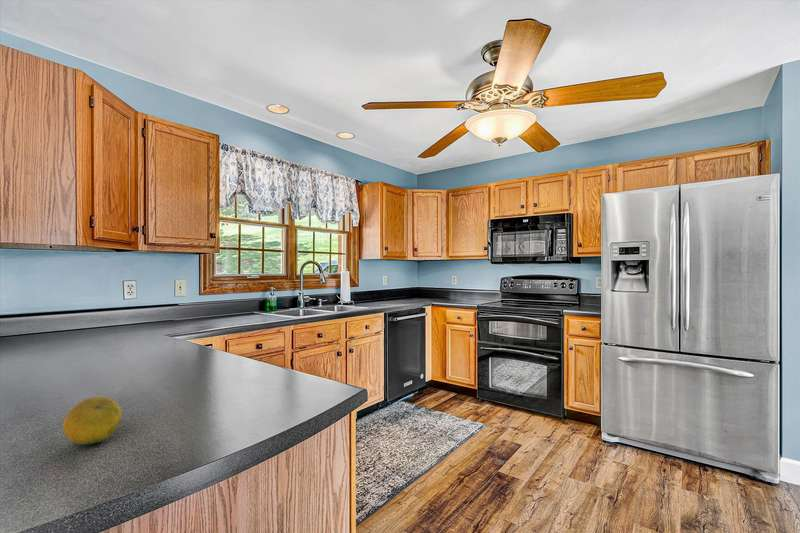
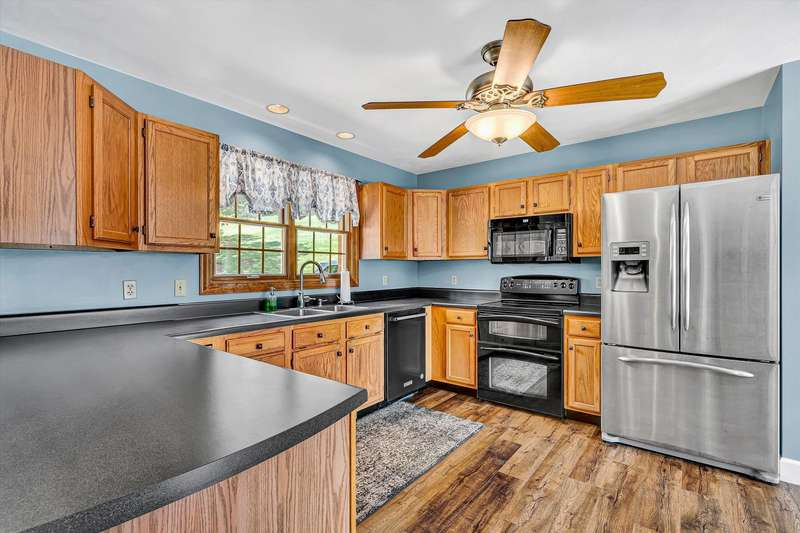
- fruit (93, 420)
